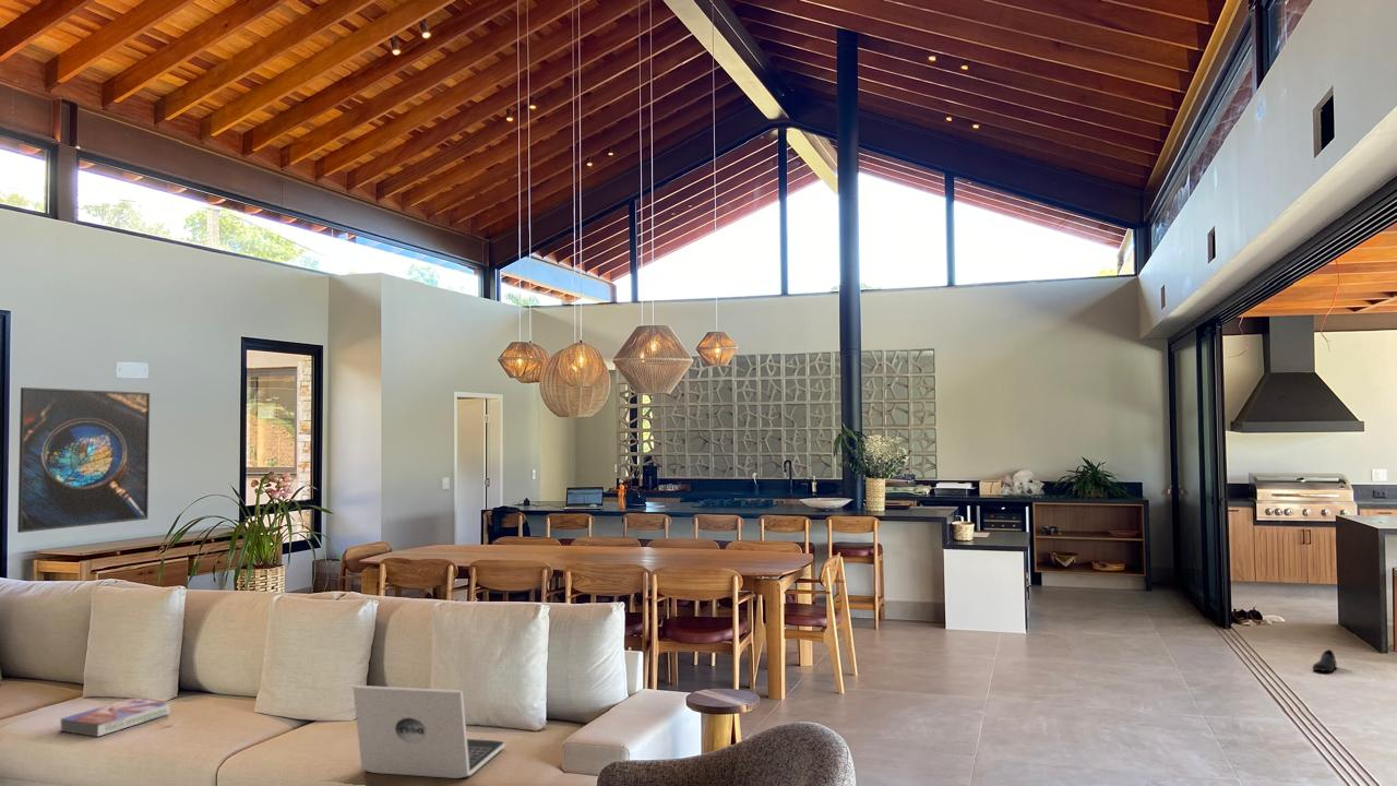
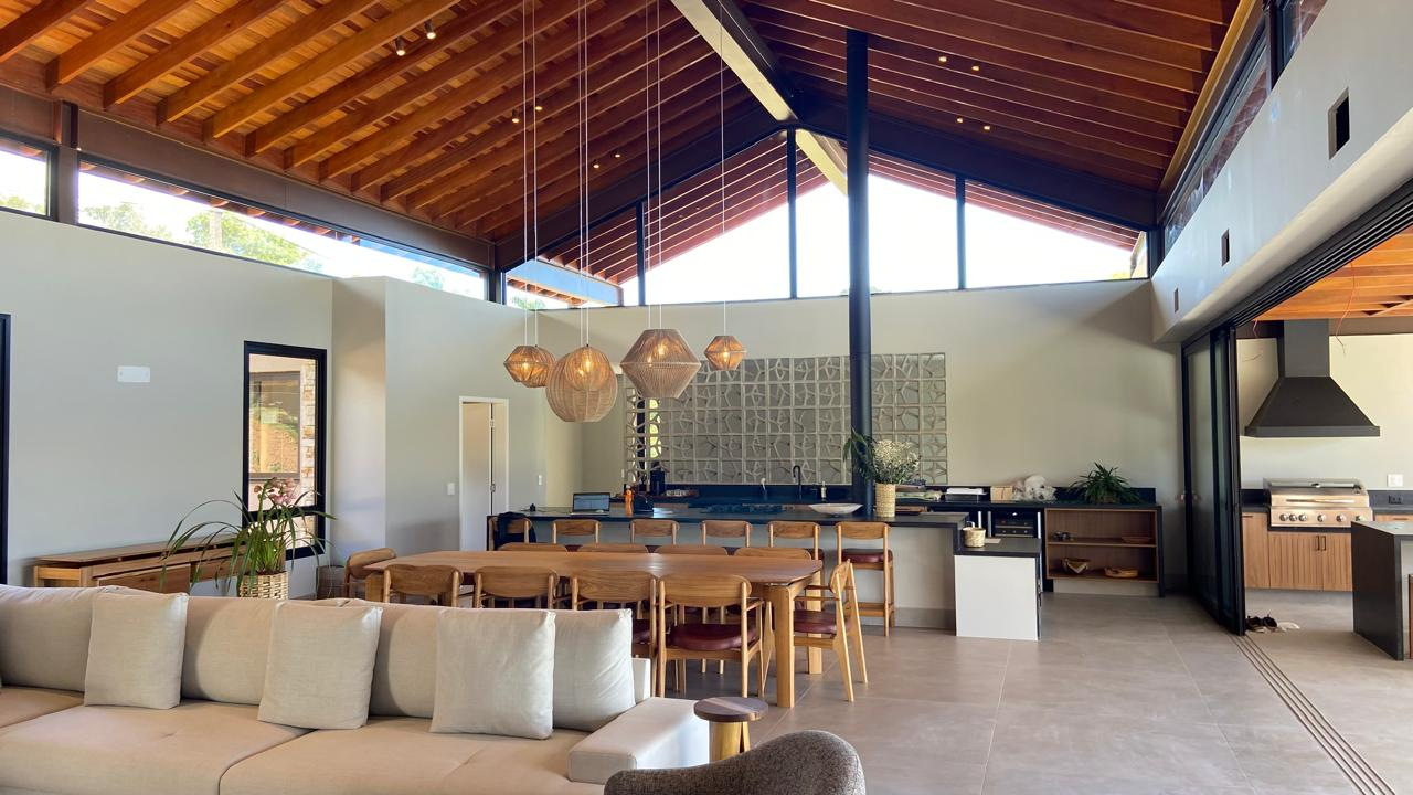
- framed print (88, 457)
- laptop (432, 717)
- shoe (1325, 660)
- textbook (116, 716)
